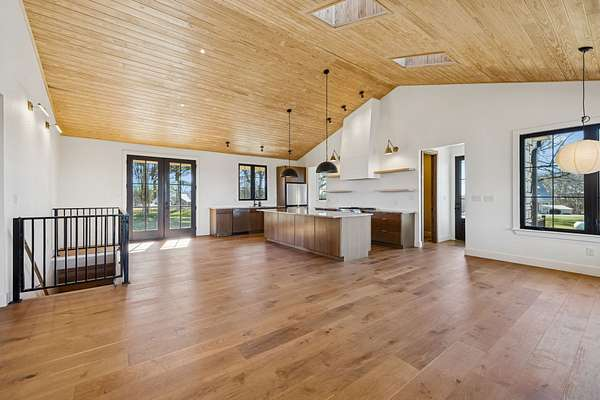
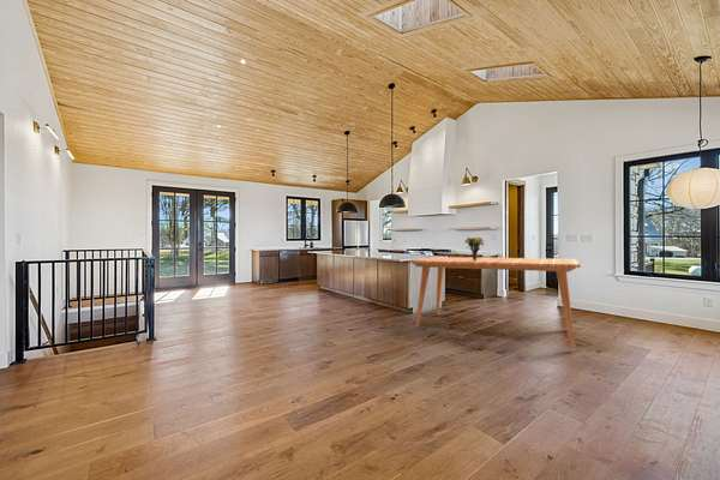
+ bouquet (474, 247)
+ dining table (498, 269)
